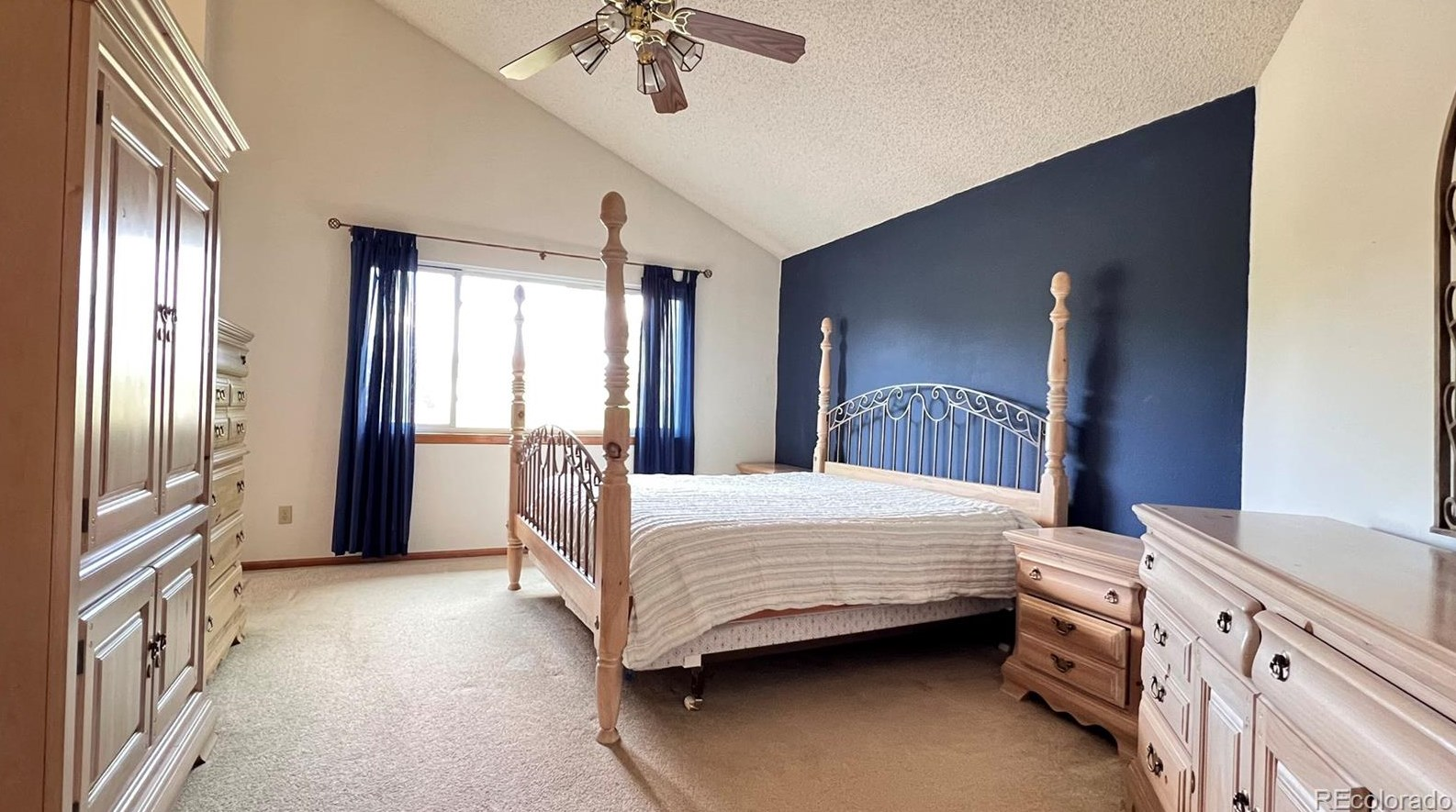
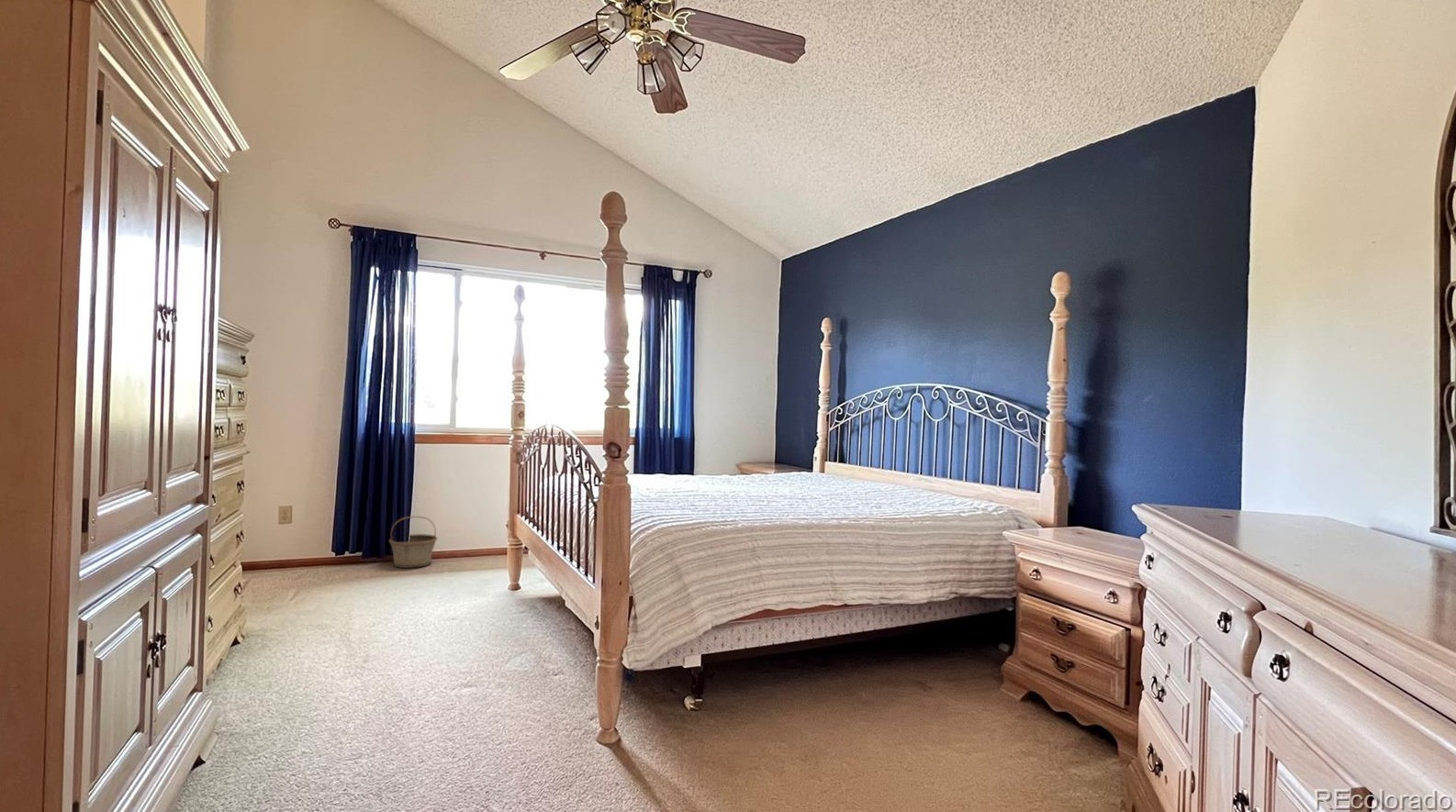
+ basket (413, 539)
